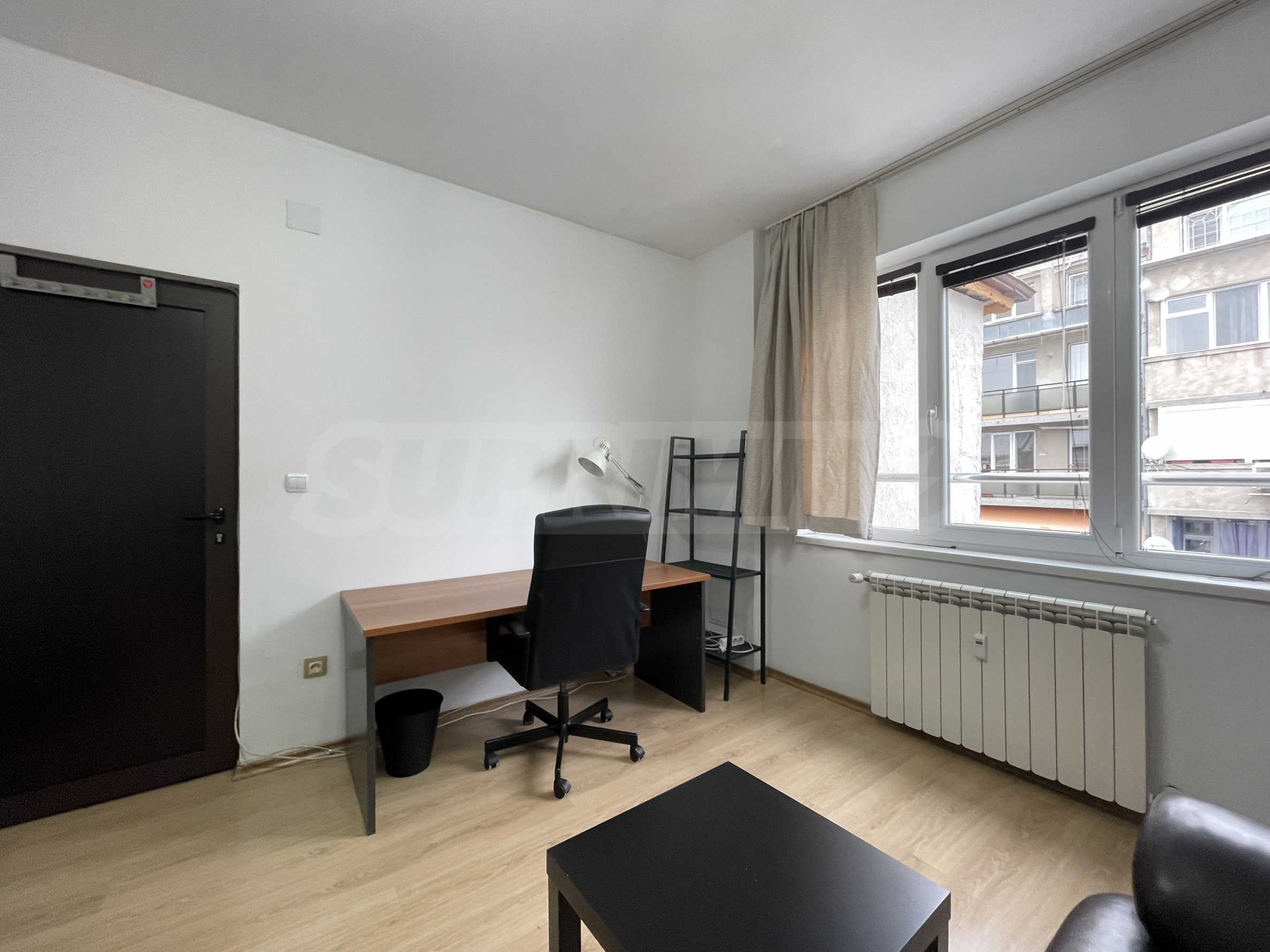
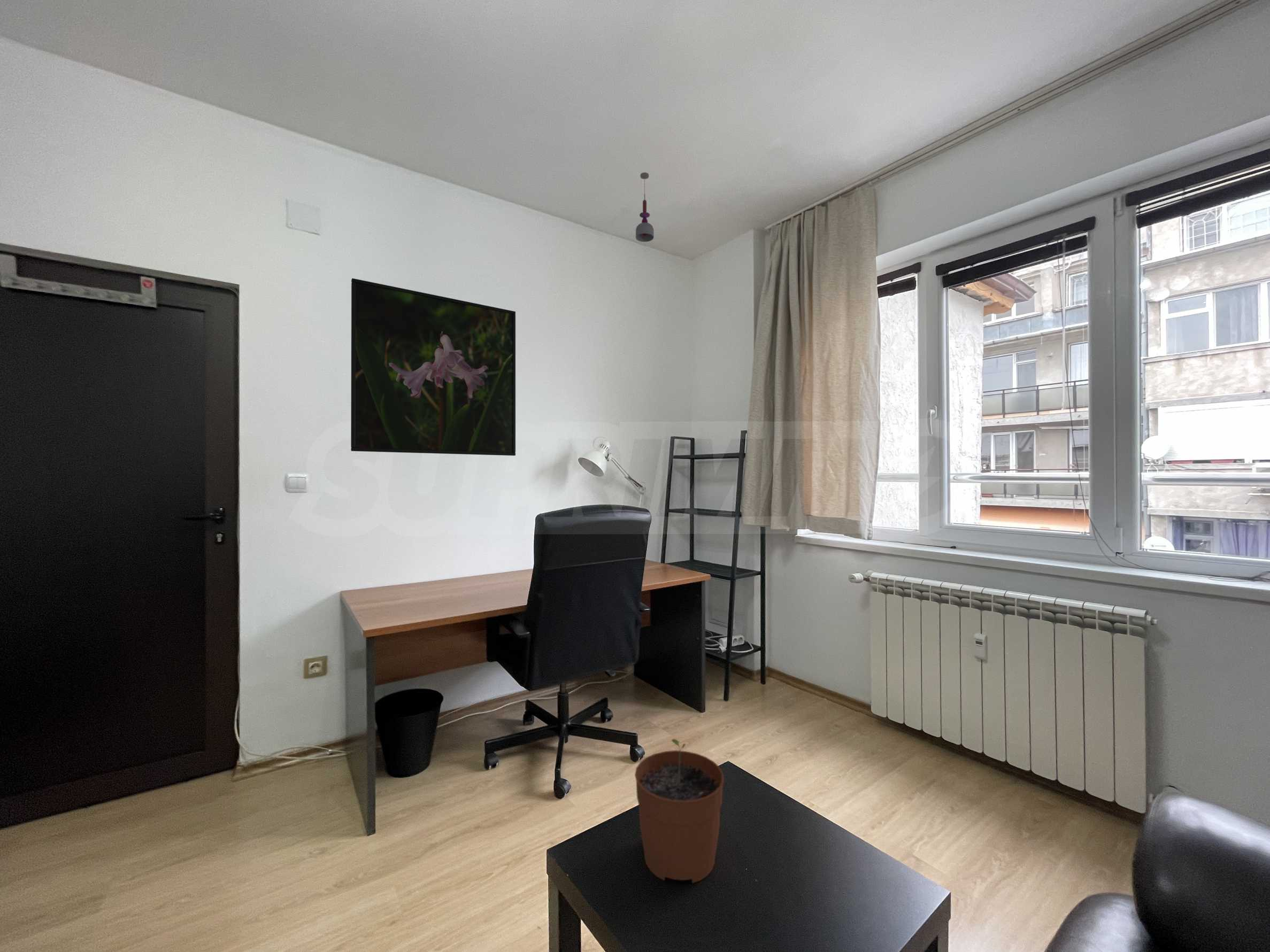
+ plant pot (679, 794)
+ pendant light (644, 206)
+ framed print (440, 375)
